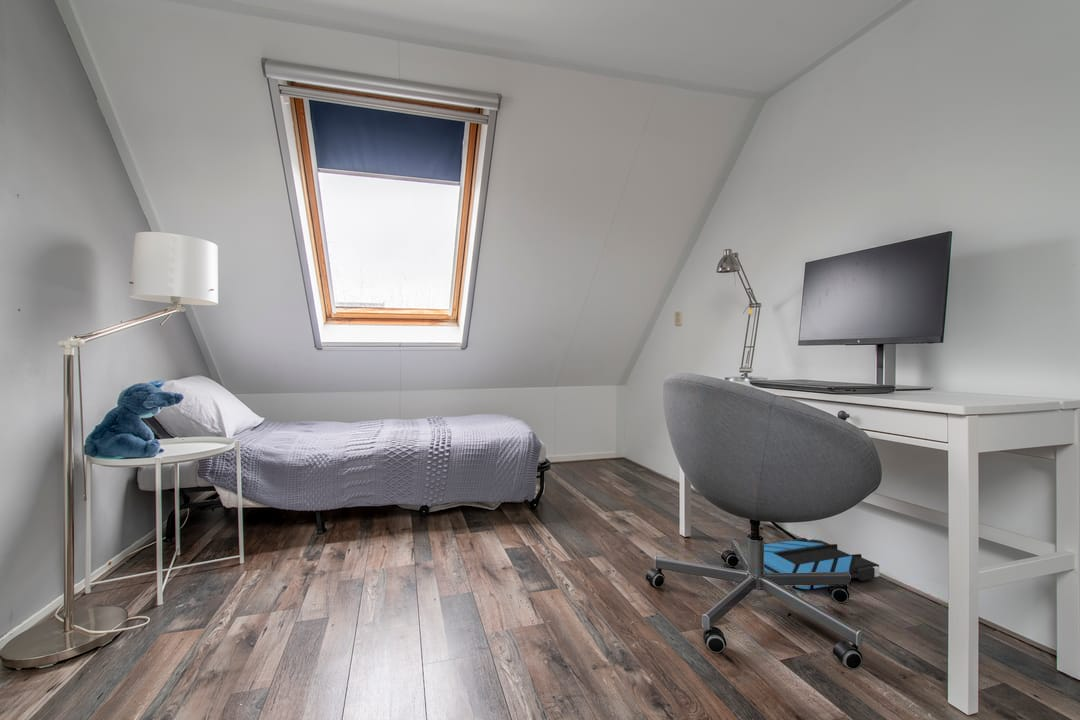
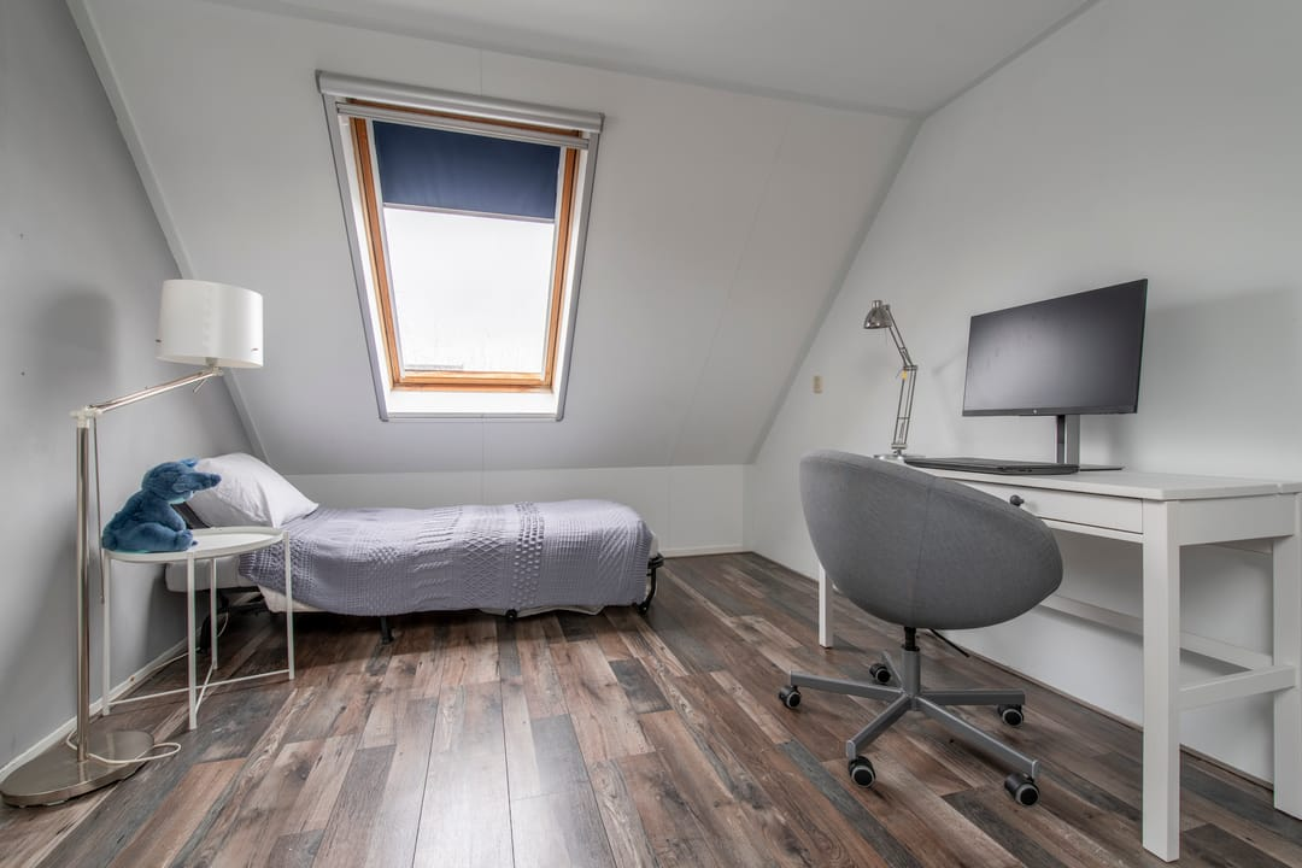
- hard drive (809, 561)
